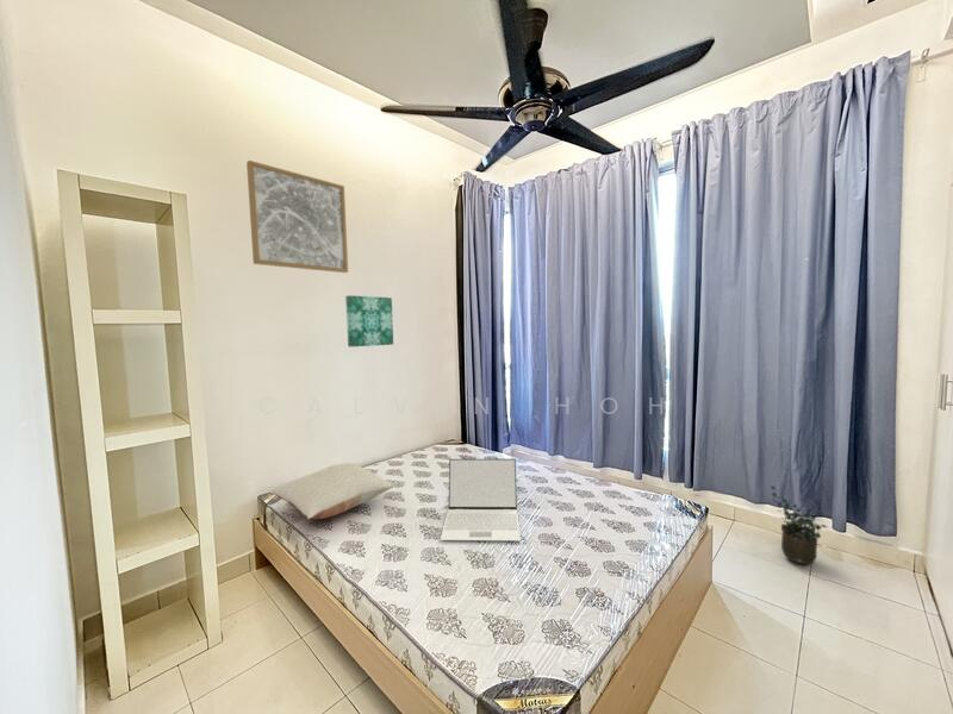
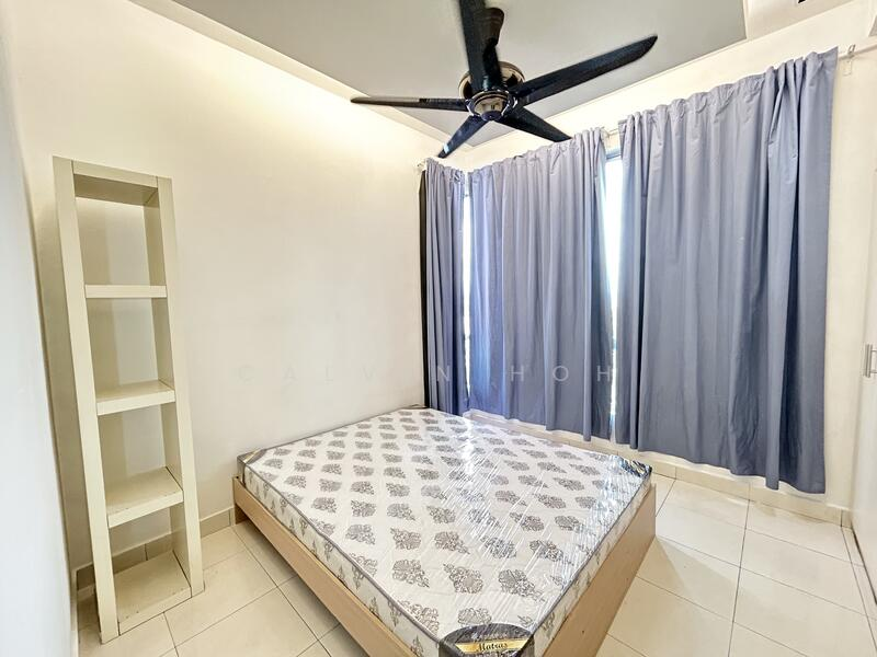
- pillow (331, 489)
- potted plant (796, 526)
- wall art (370, 321)
- wall art (301, 221)
- laptop (481, 496)
